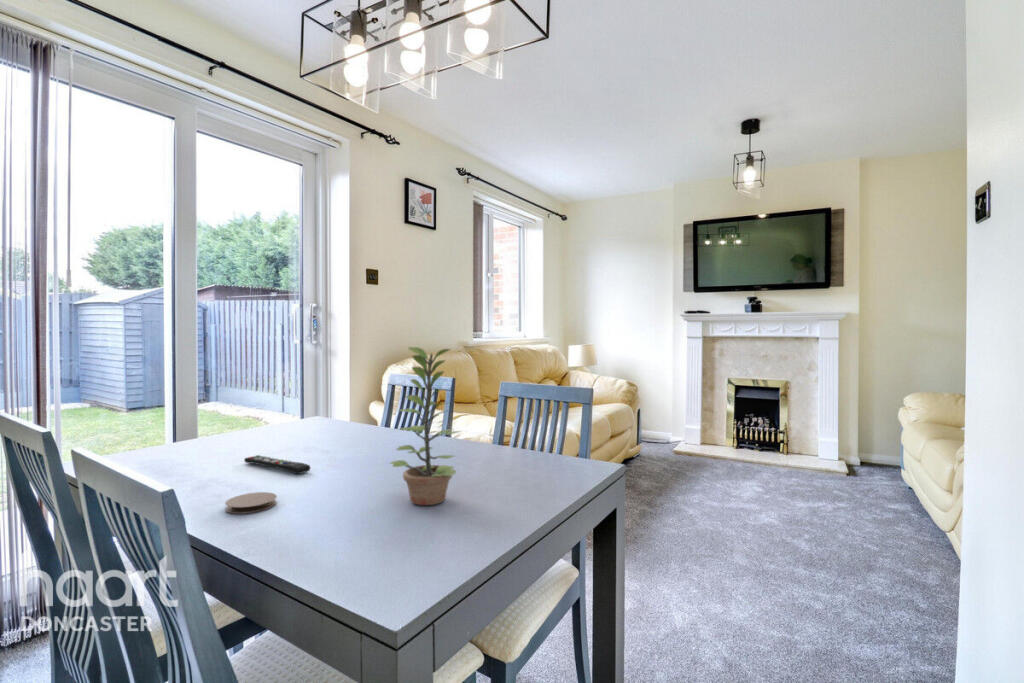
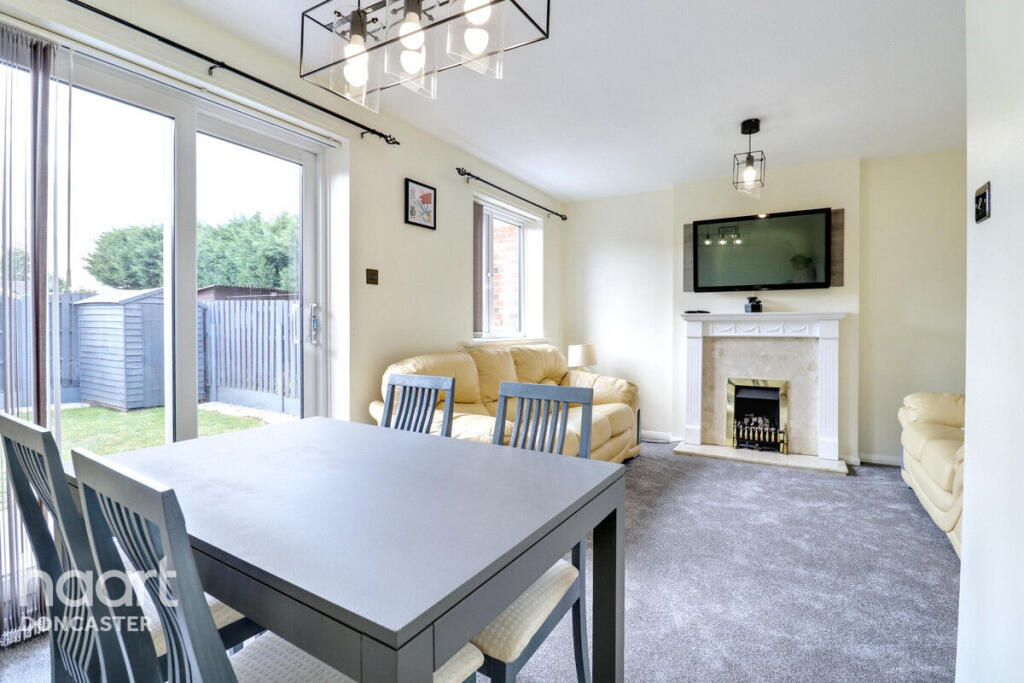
- plant (423, 422)
- coaster (251, 502)
- remote control (276, 463)
